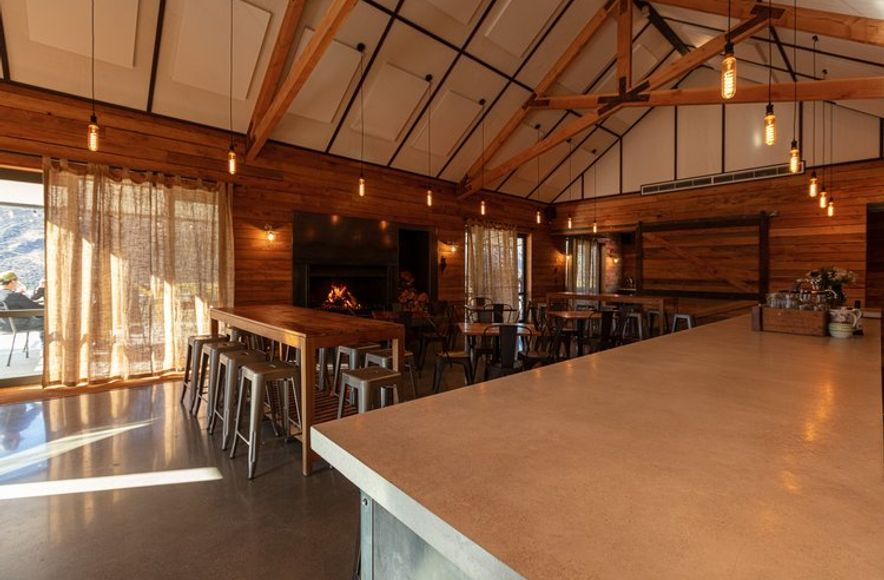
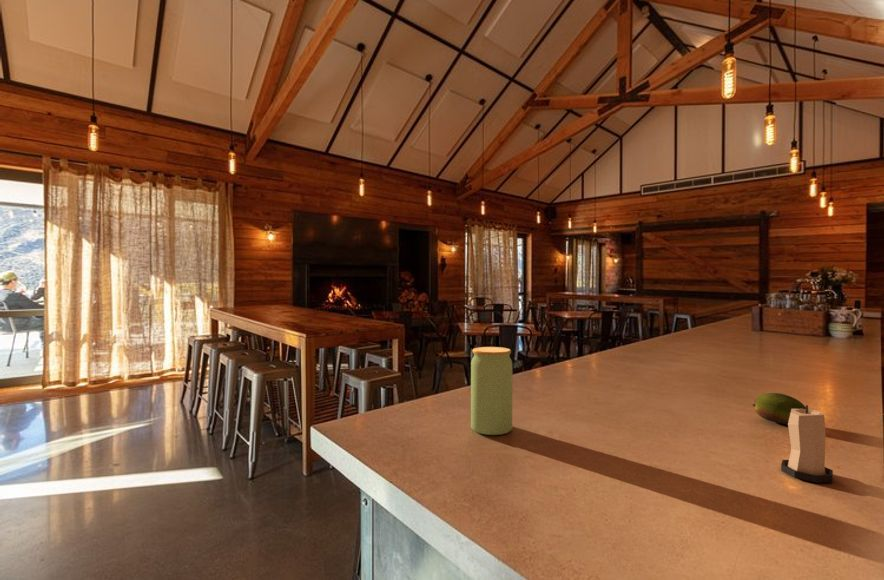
+ jar (491, 389)
+ candle (806, 439)
+ fruit (779, 408)
